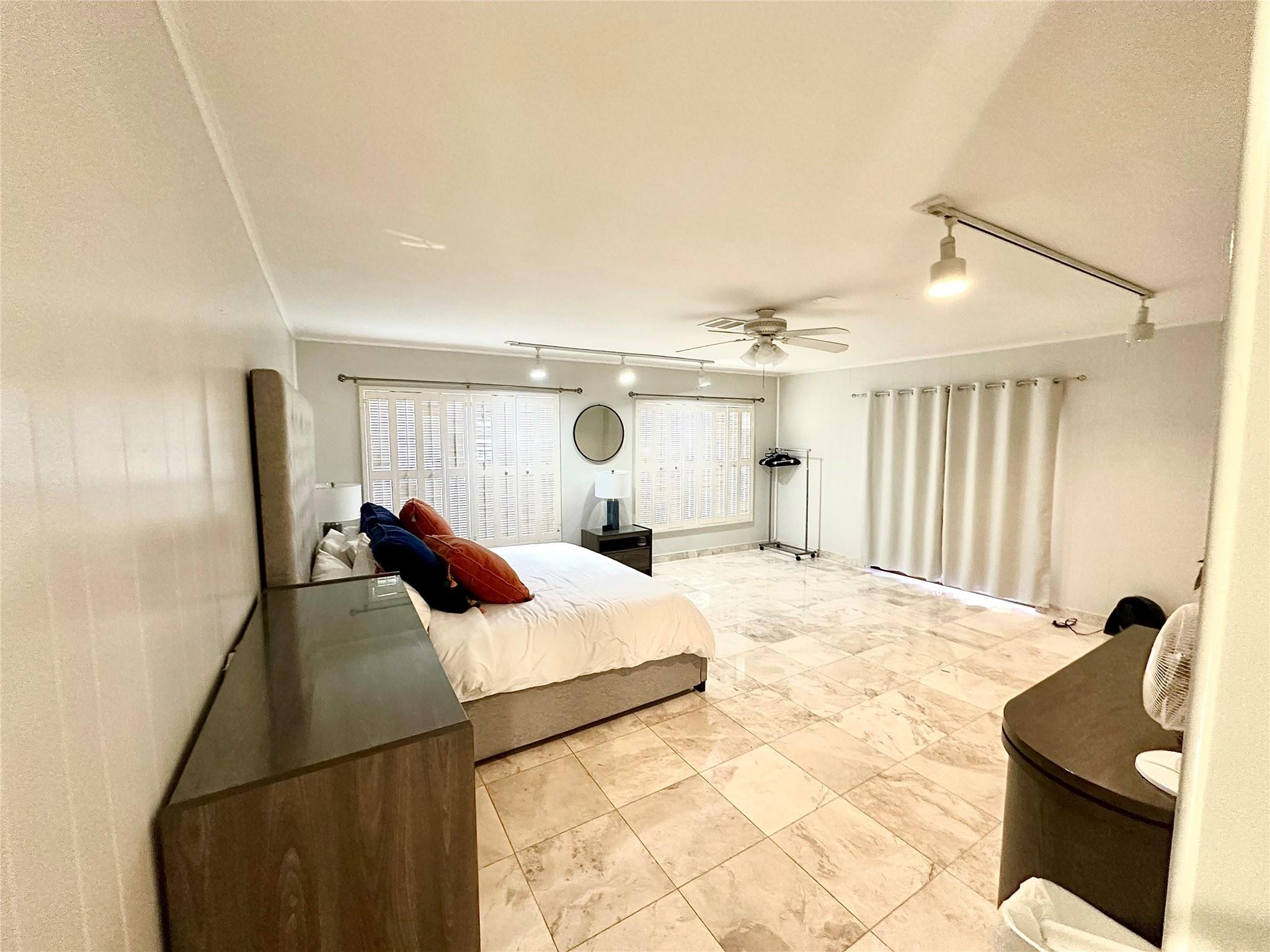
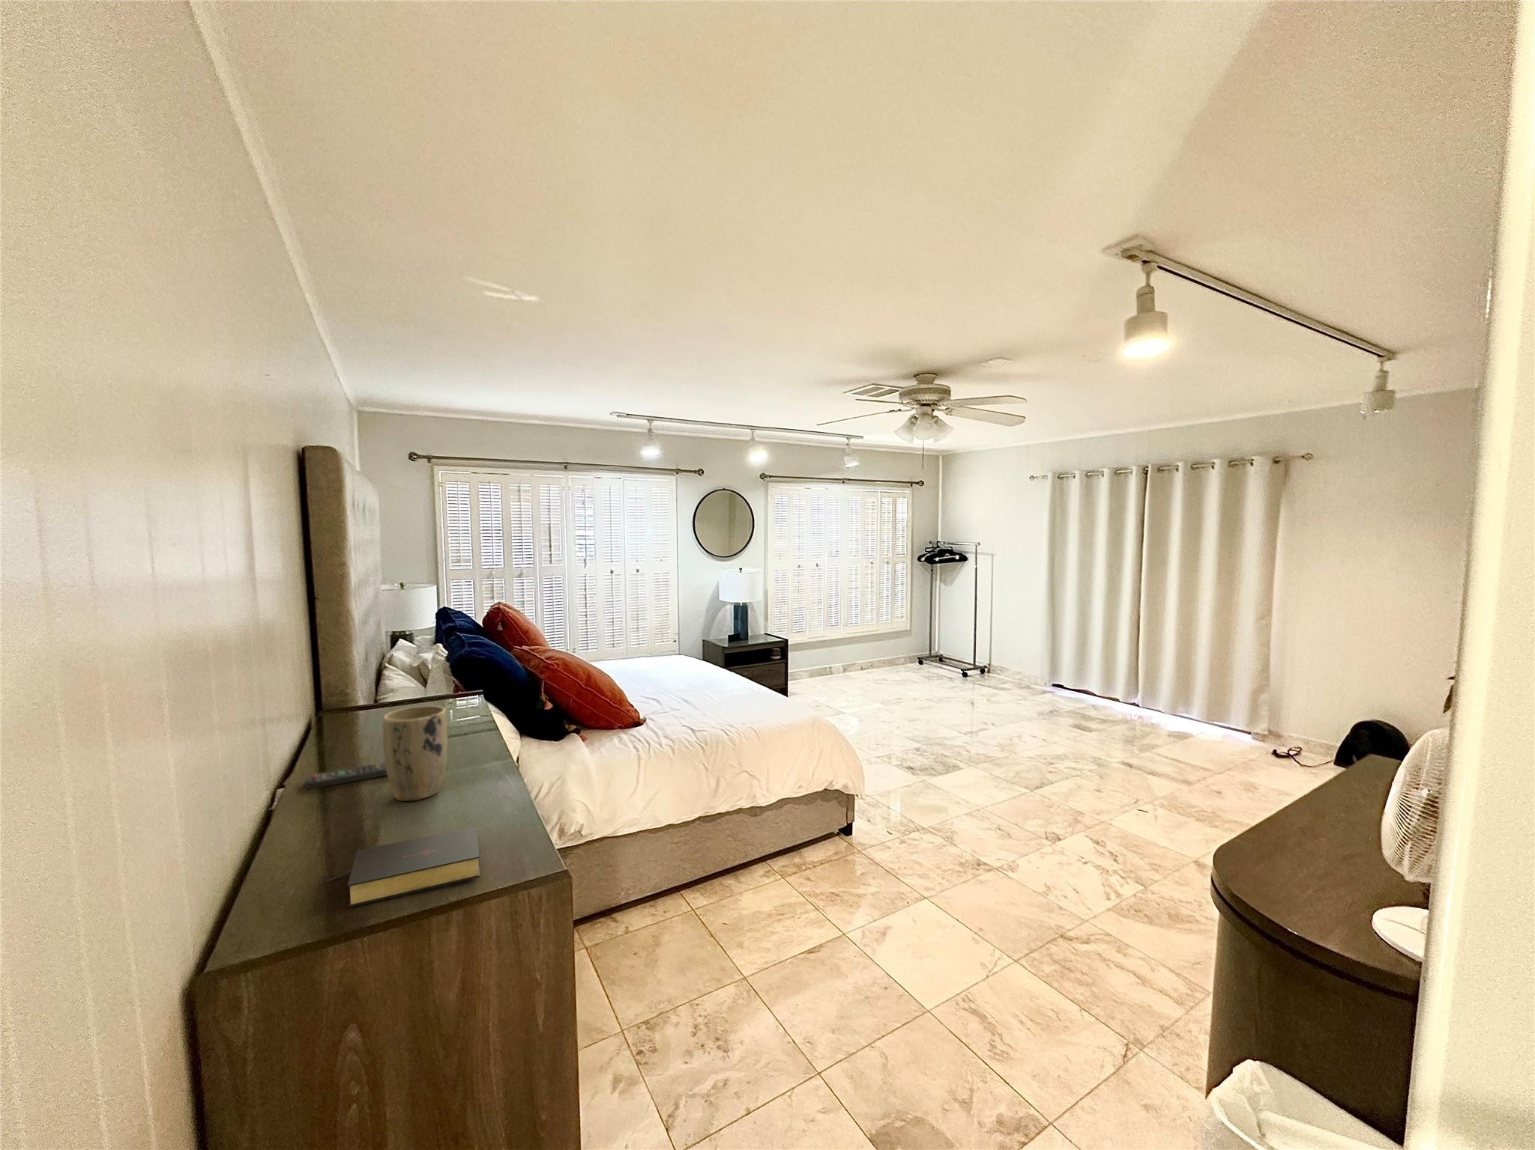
+ remote control (360, 773)
+ bible (402, 866)
+ plant pot (417, 753)
